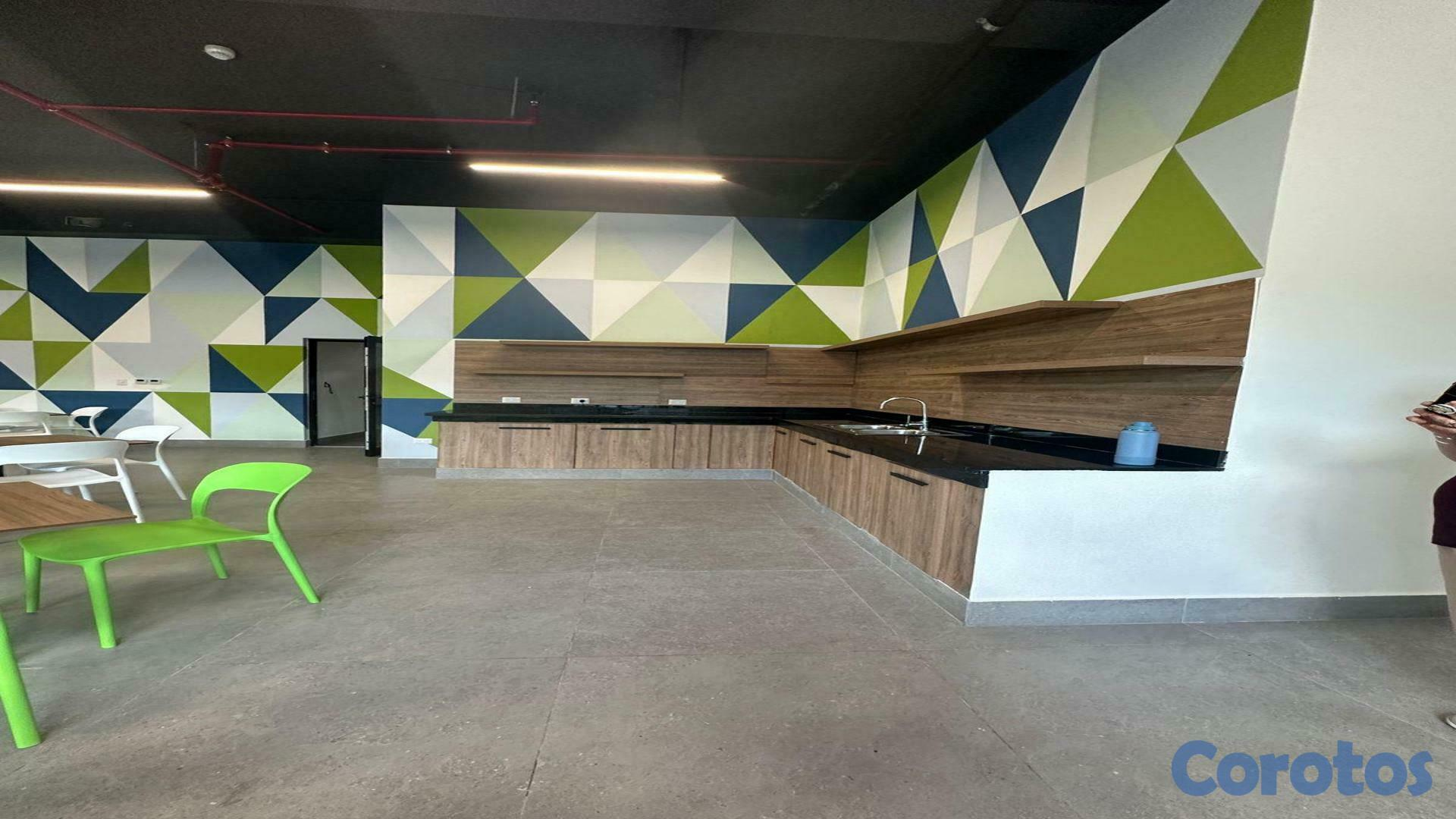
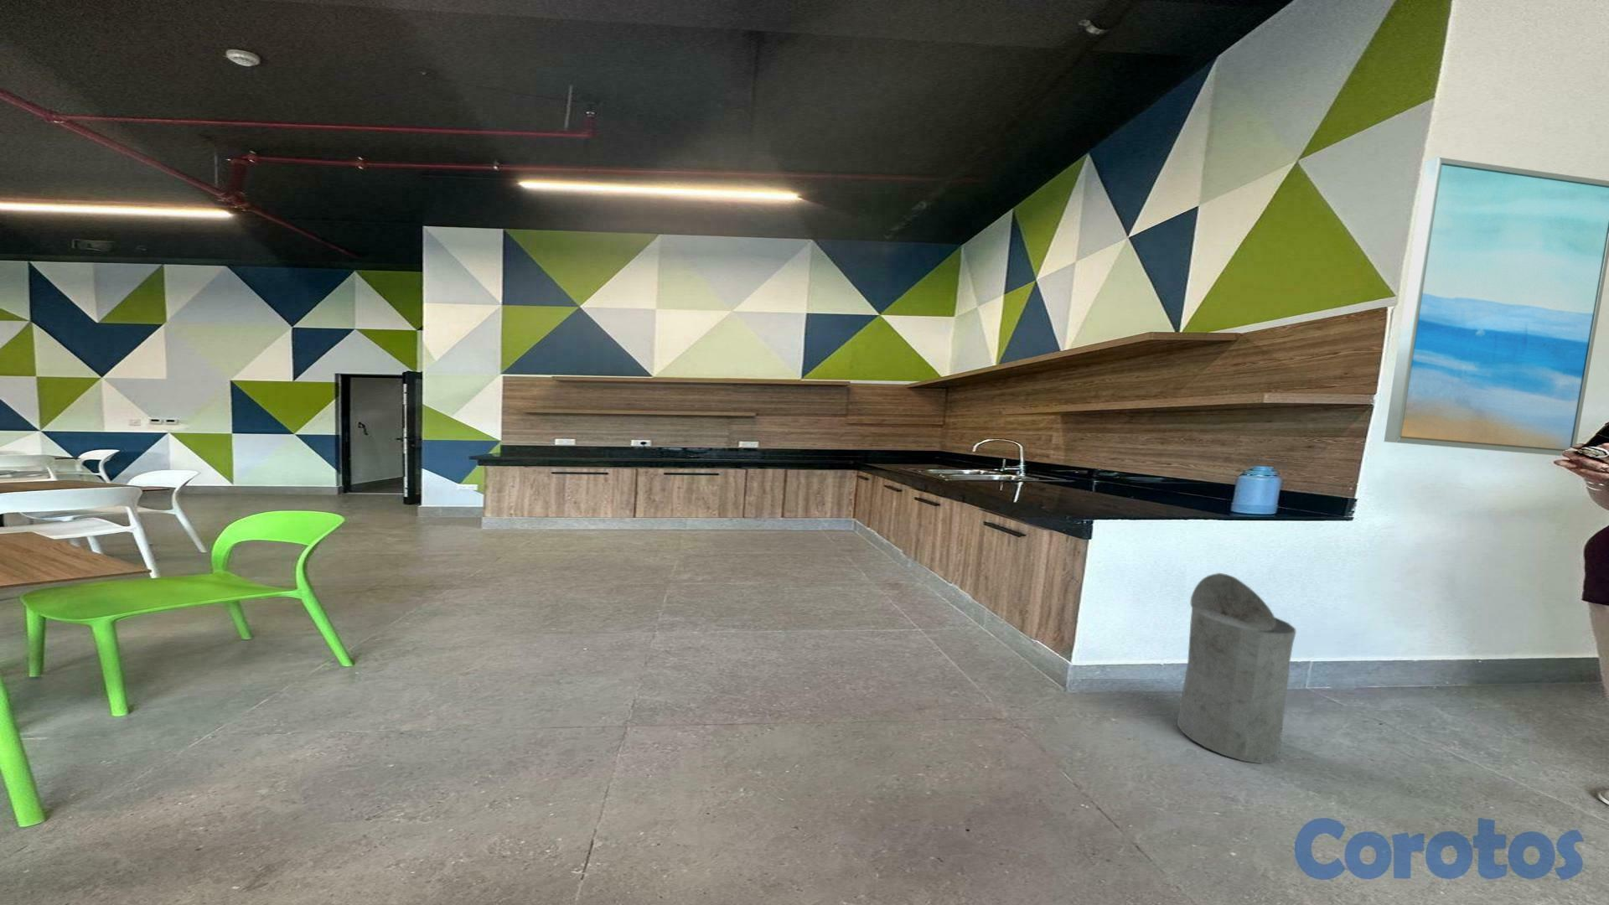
+ trash can (1237, 656)
+ wall art (1502, 313)
